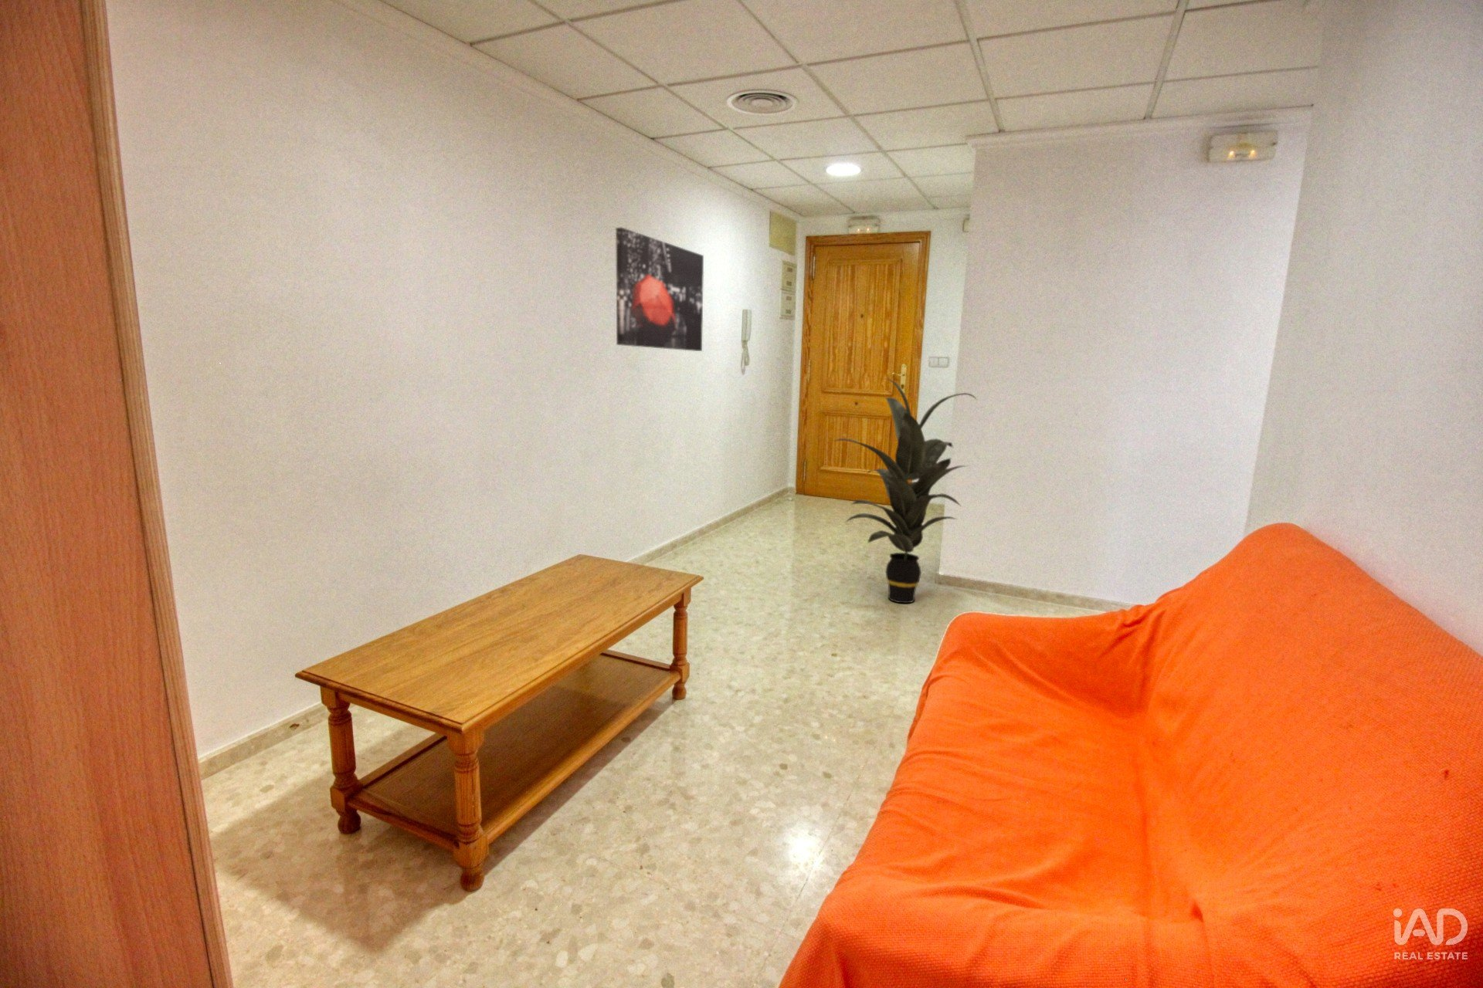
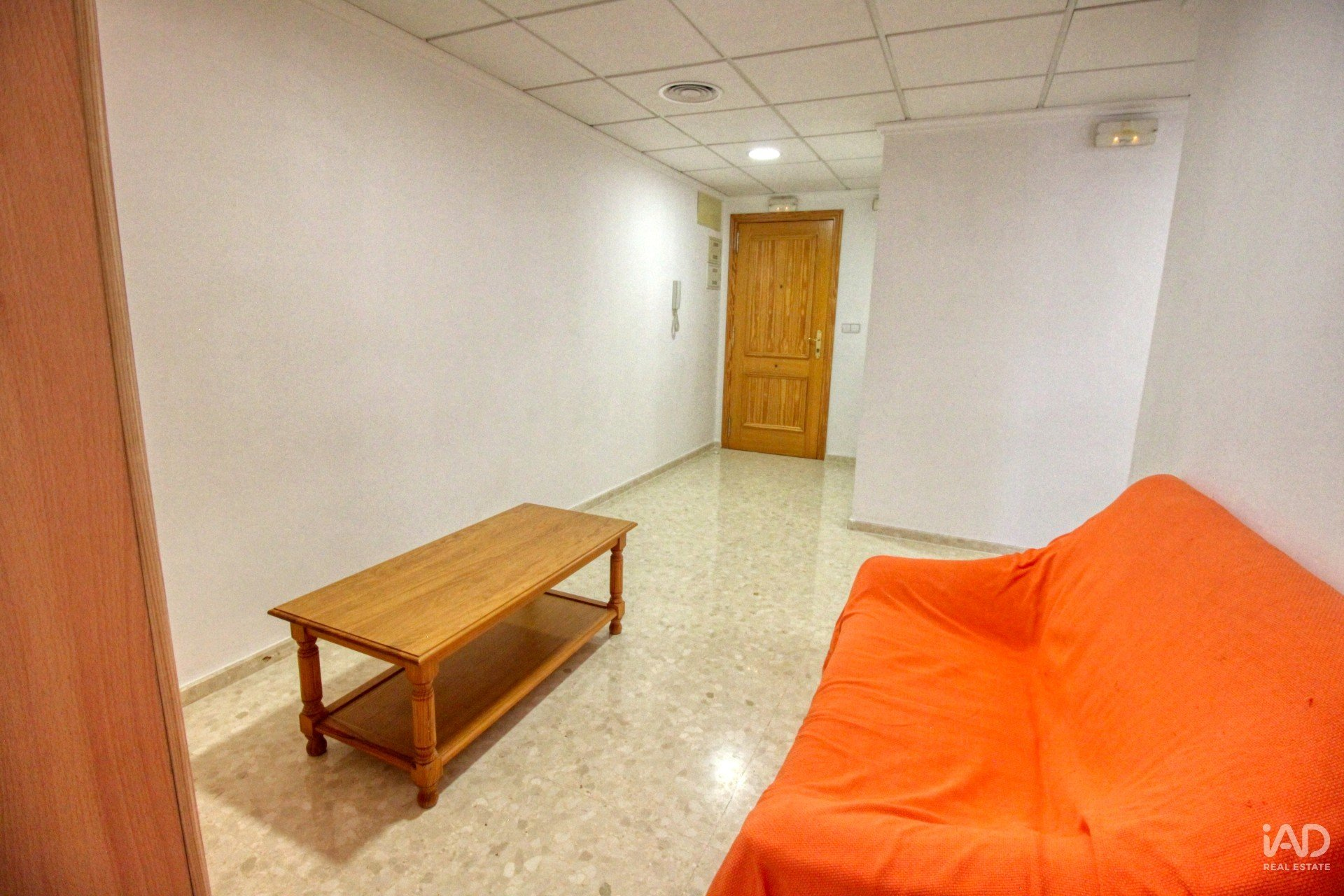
- indoor plant (903, 491)
- wall art (663, 296)
